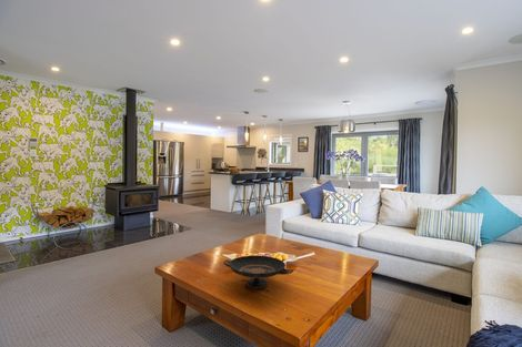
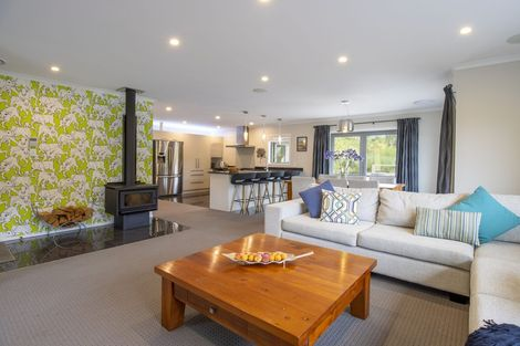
- decorative bowl (257, 273)
